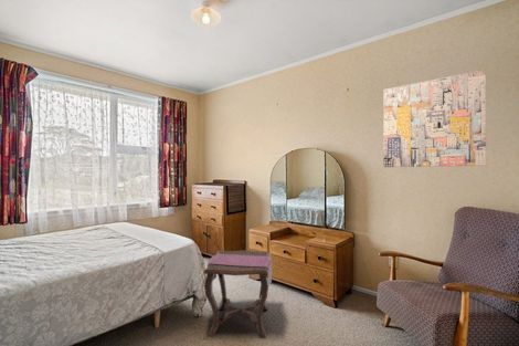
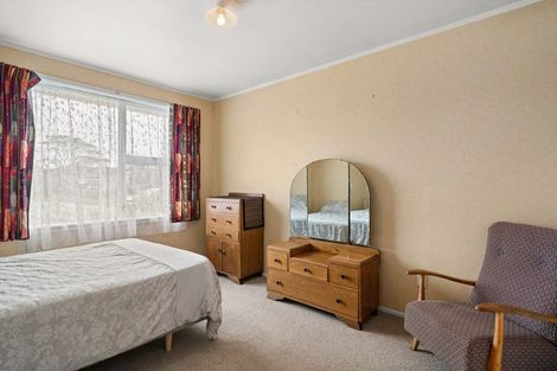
- wall art (430, 123)
- side table (225, 290)
